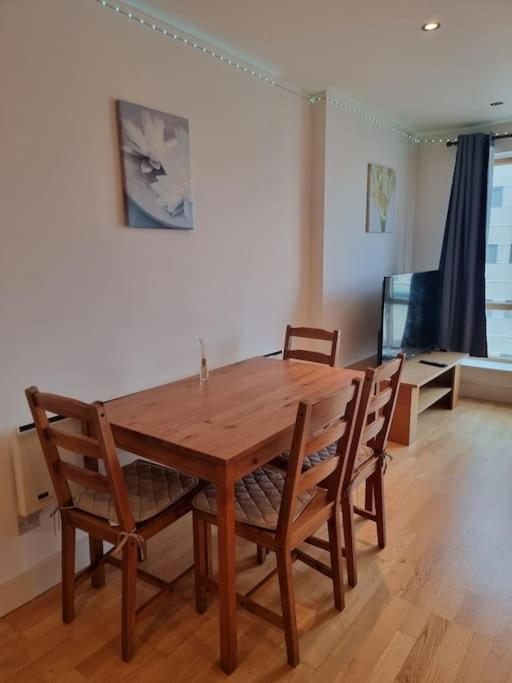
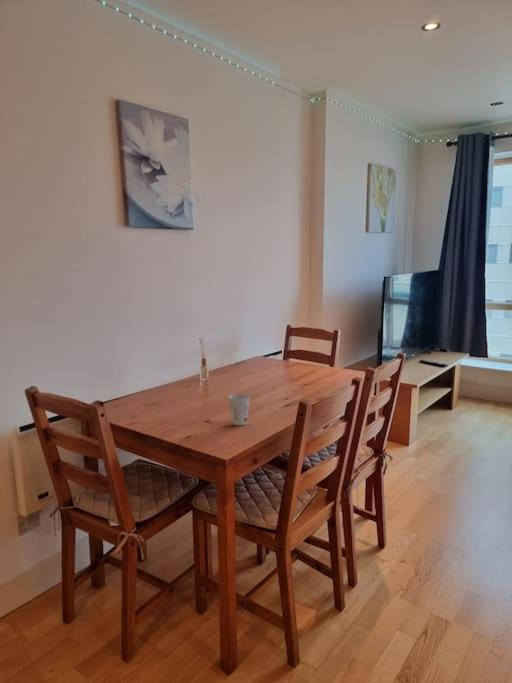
+ cup (239, 409)
